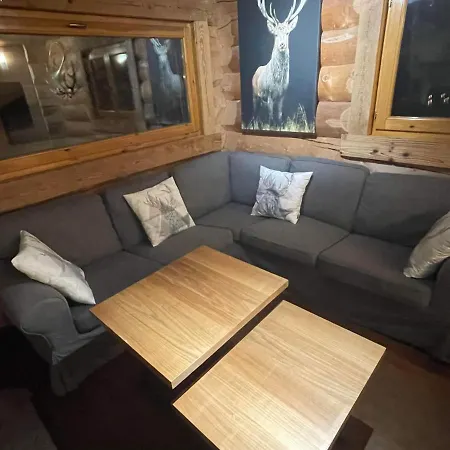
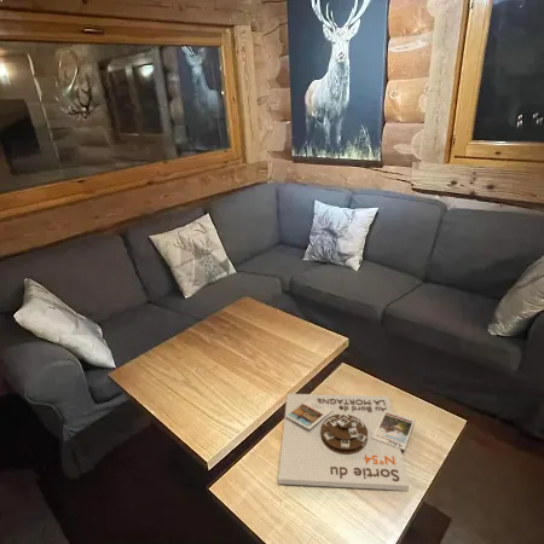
+ board game (349, 427)
